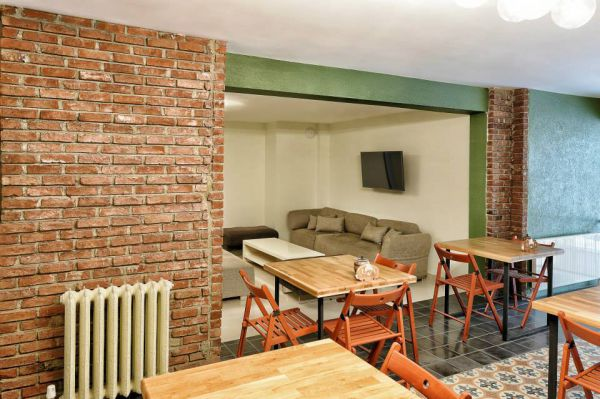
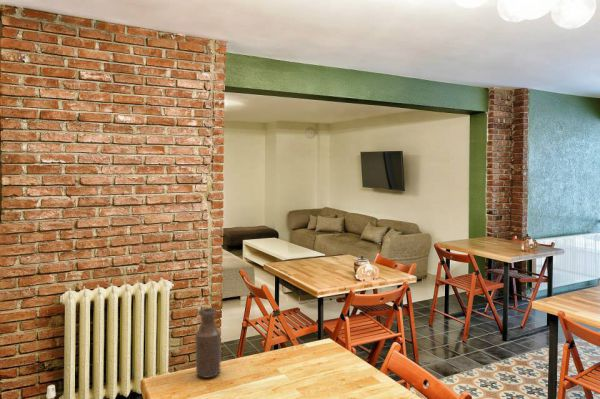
+ bottle (208, 341)
